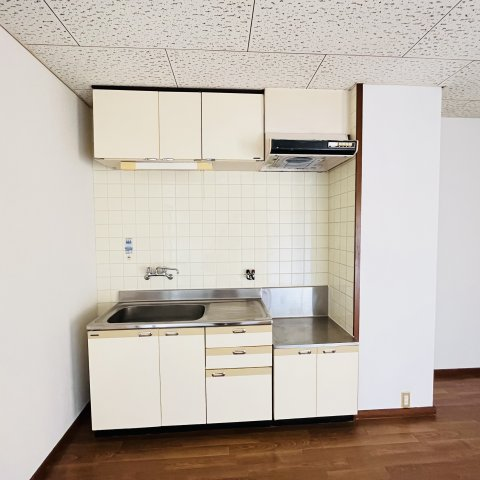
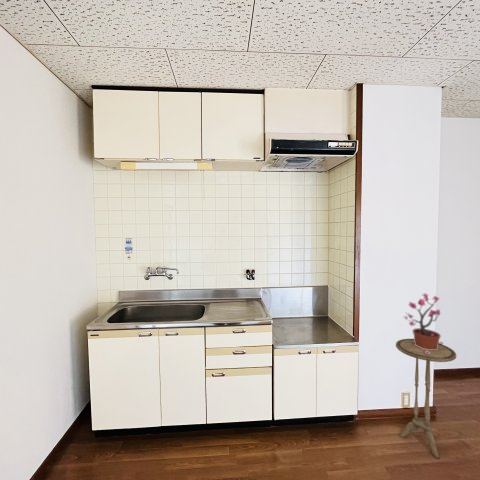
+ side table (425, 396)
+ potted plant (428, 322)
